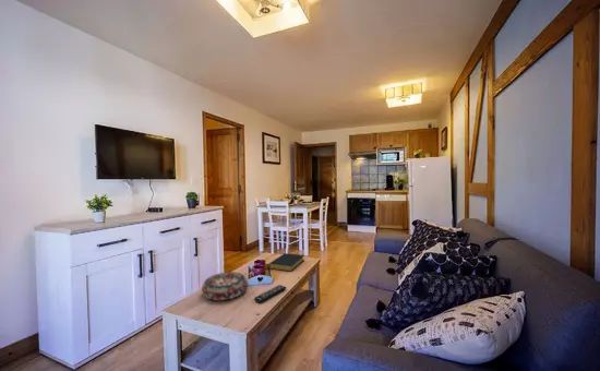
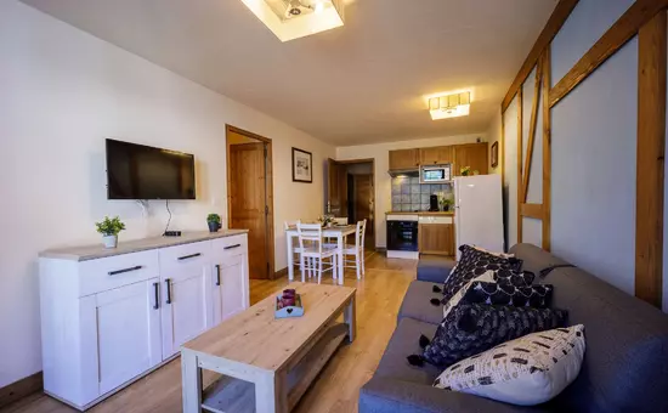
- remote control (271, 292)
- decorative bowl (225, 285)
- hardback book (287, 261)
